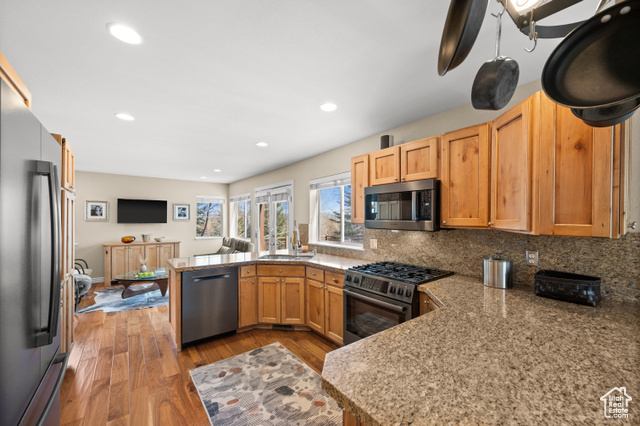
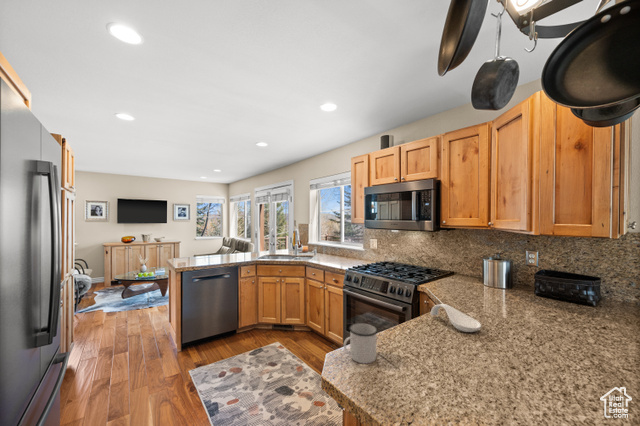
+ mug (359, 343)
+ spoon rest (453, 316)
